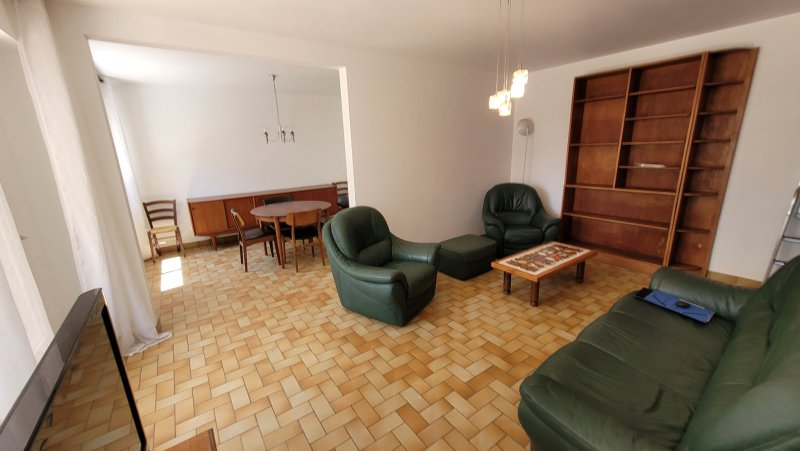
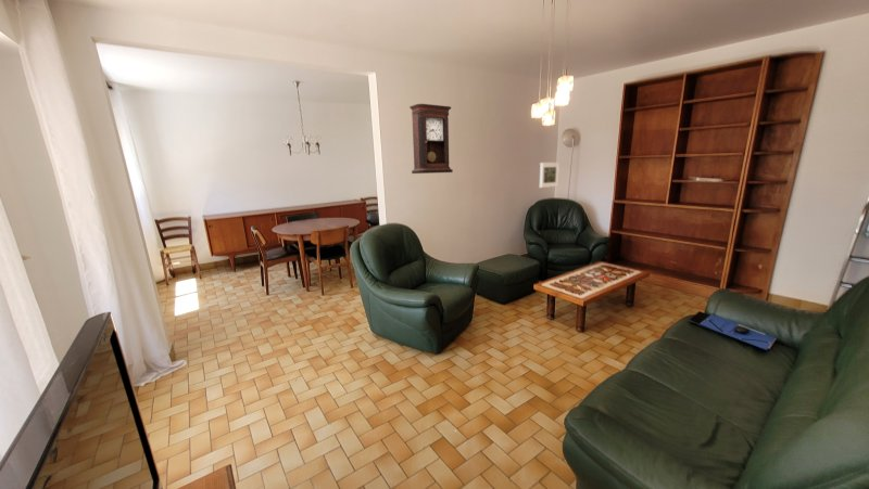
+ pendulum clock (432, 140)
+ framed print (549, 175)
